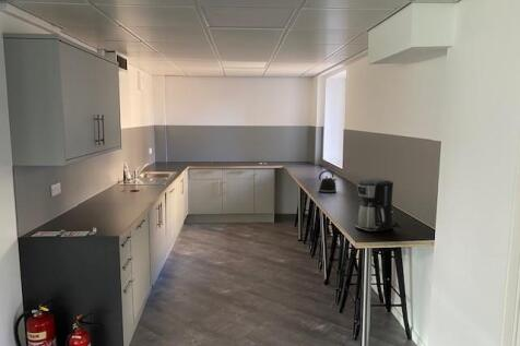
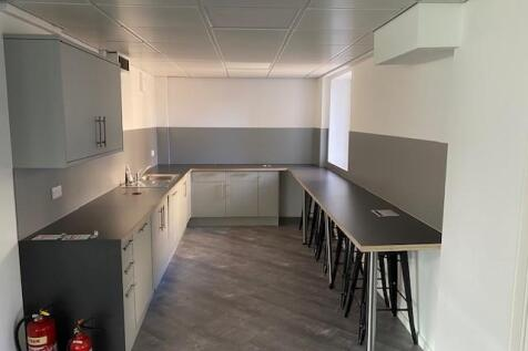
- kettle (327, 180)
- coffee maker (380, 204)
